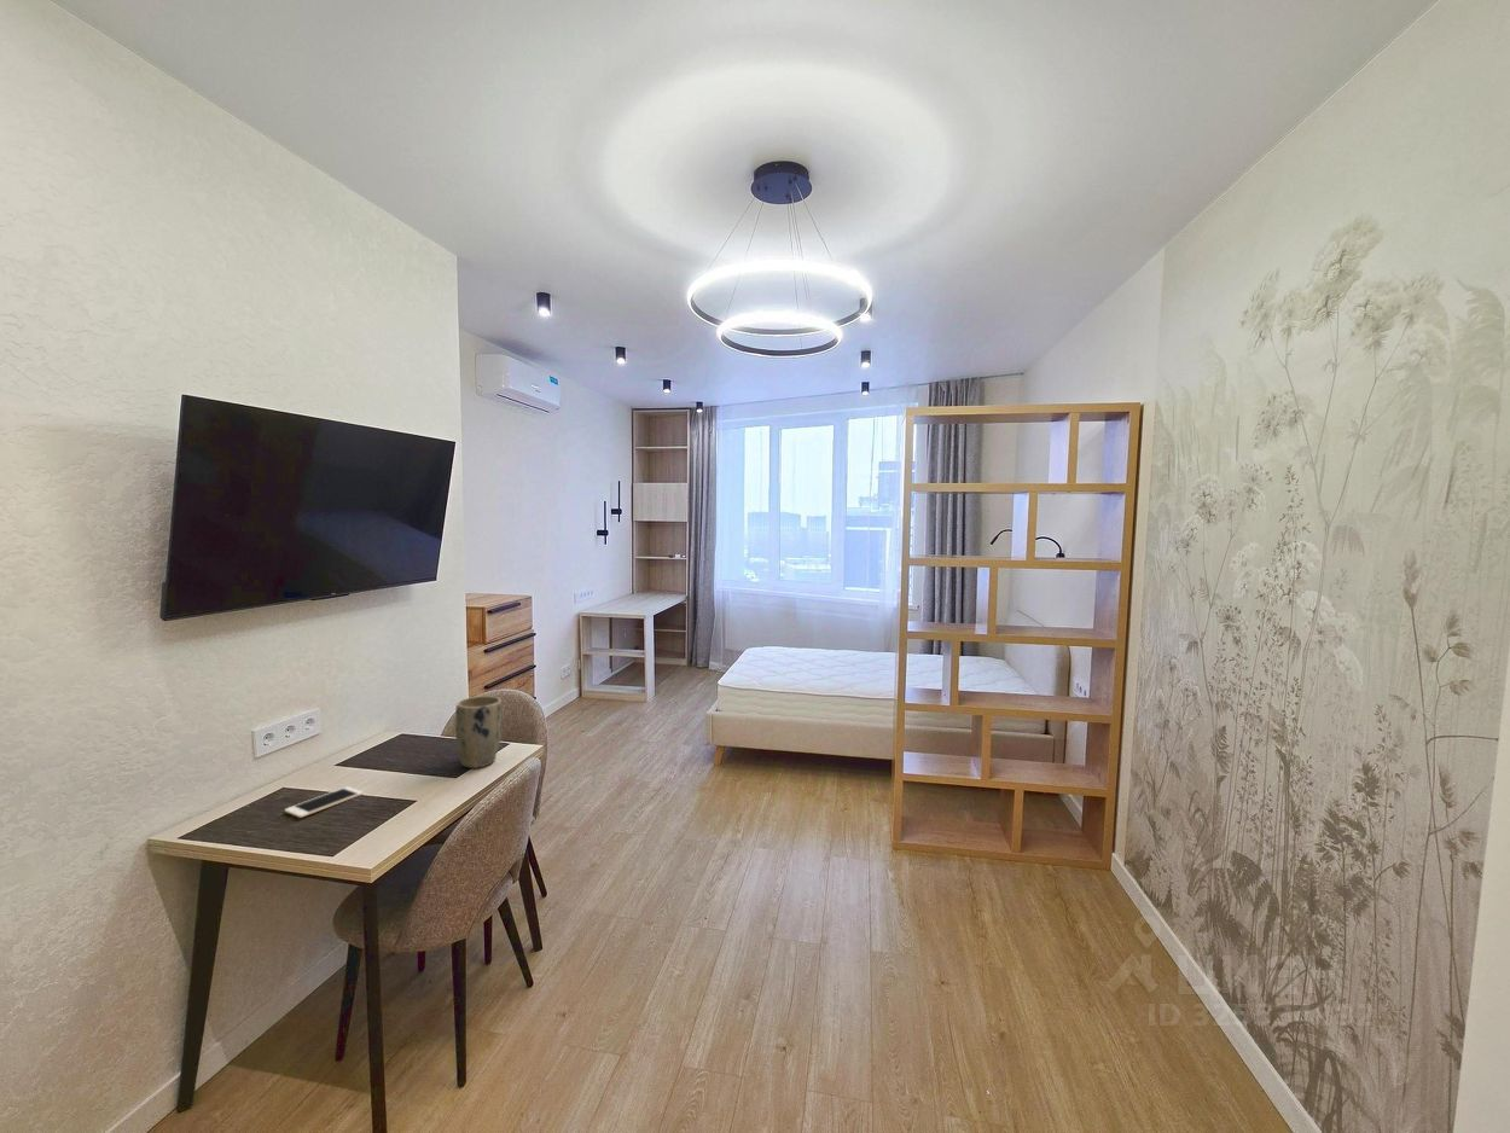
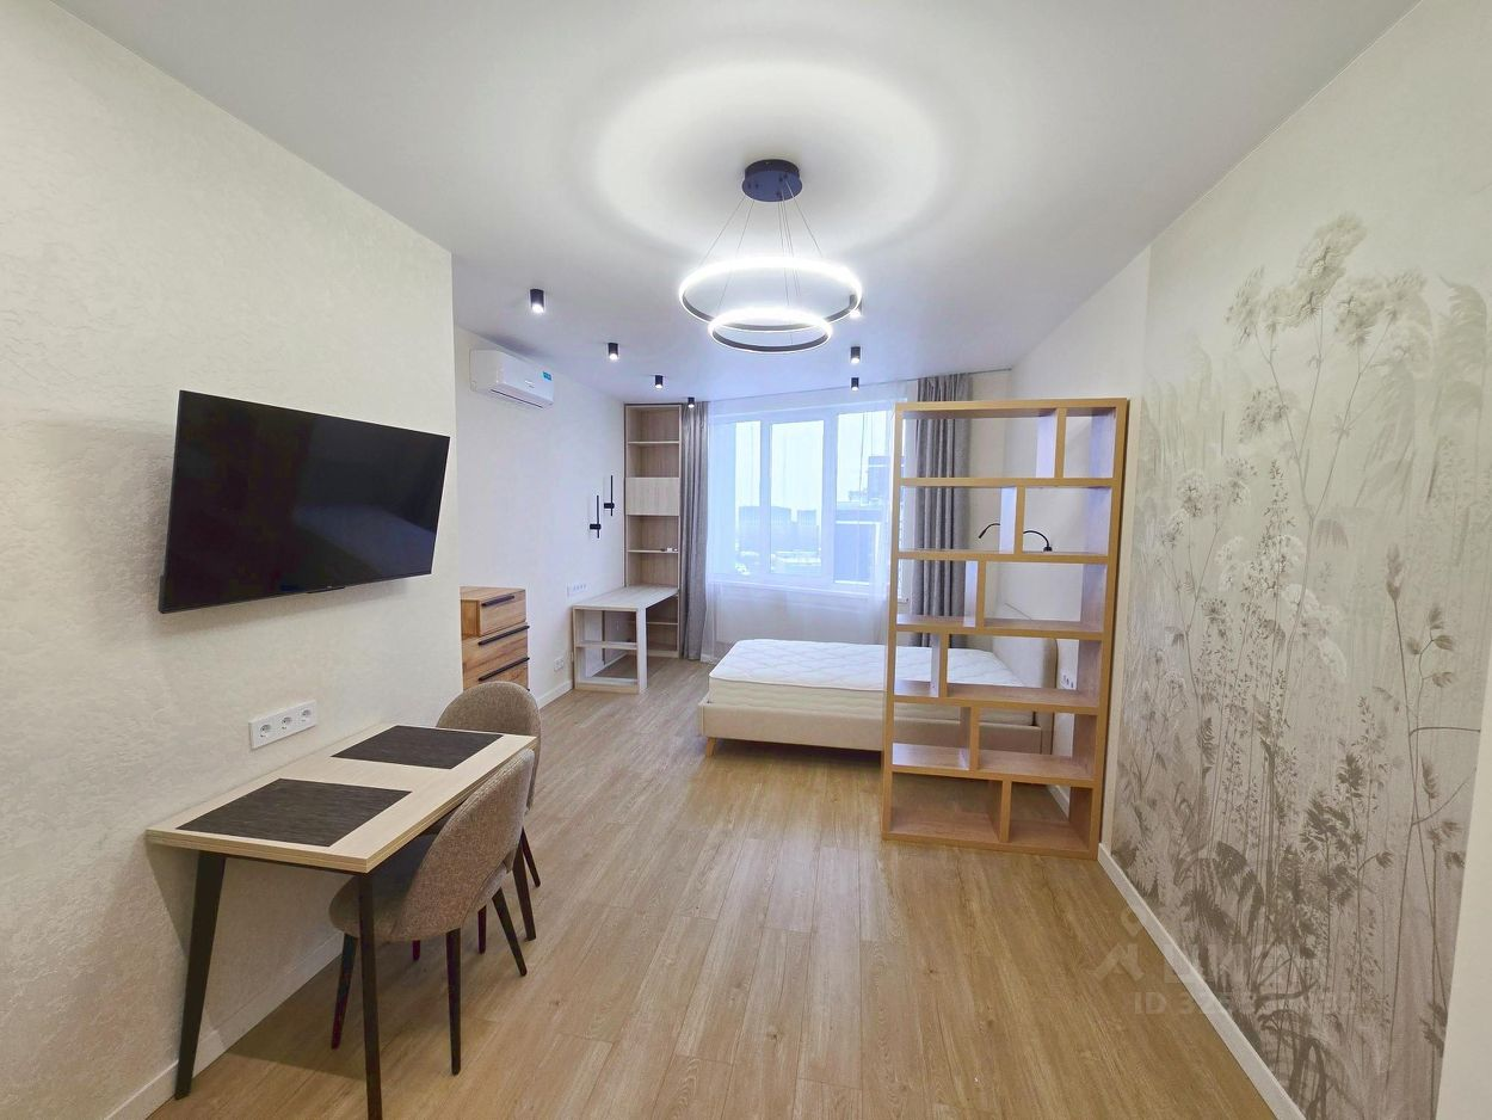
- cell phone (325, 801)
- plant pot (478, 731)
